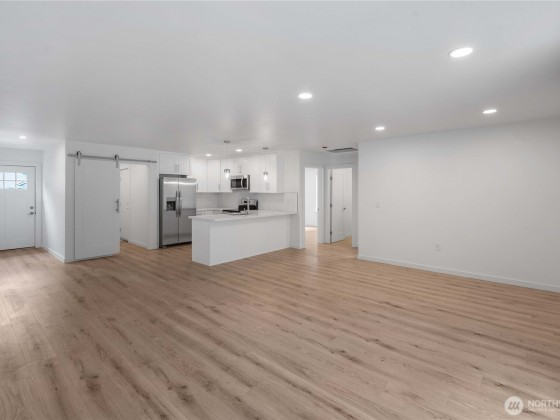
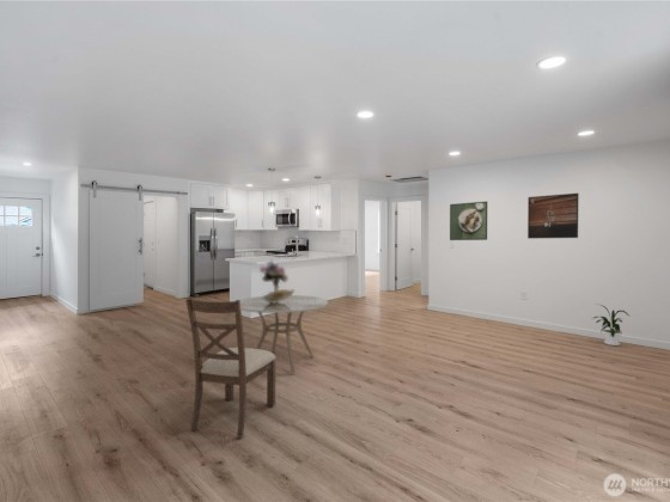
+ chair (233, 355)
+ bouquet (276, 281)
+ dining table (281, 331)
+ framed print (552, 216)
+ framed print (468, 221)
+ house plant (610, 324)
